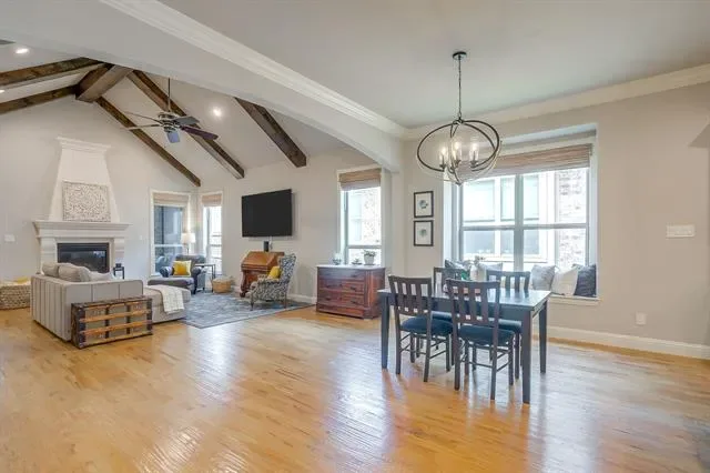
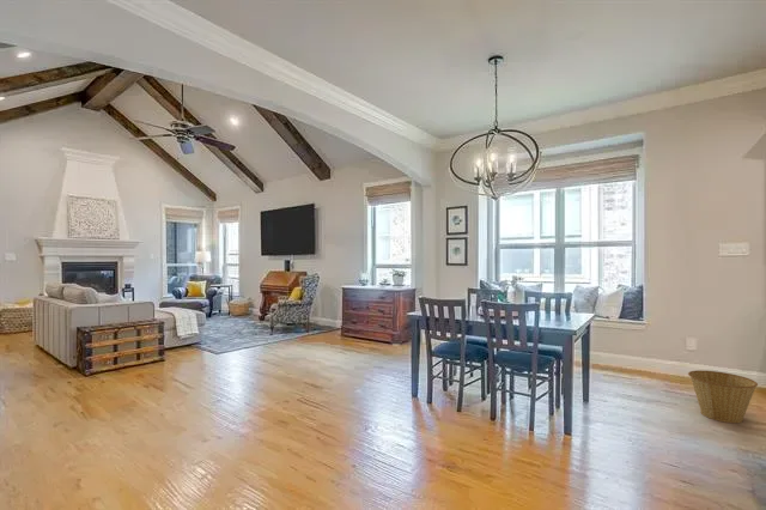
+ basket (721, 396)
